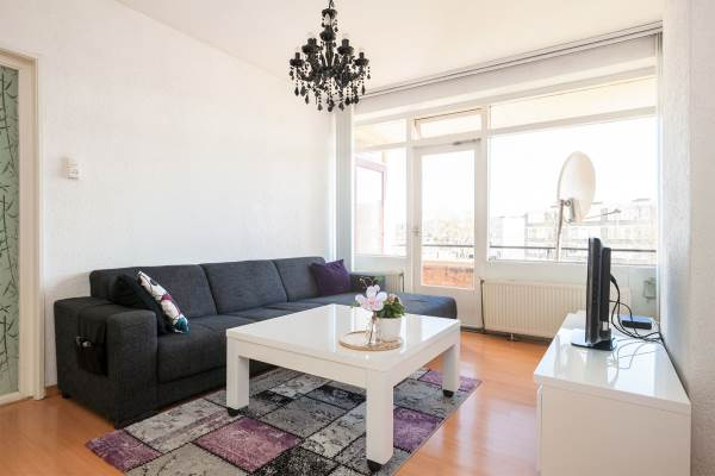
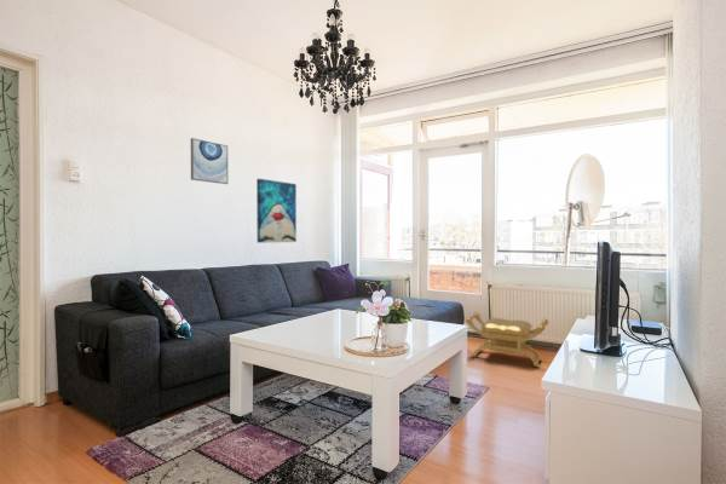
+ wall art (277, 212)
+ stool (506, 338)
+ wall art (209, 161)
